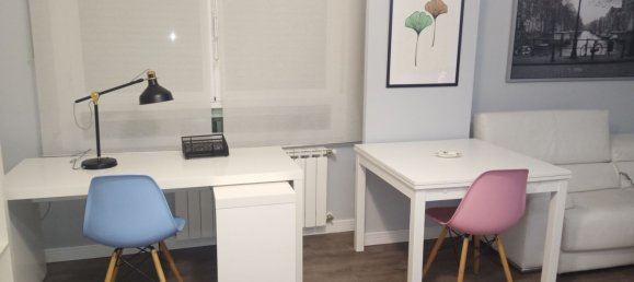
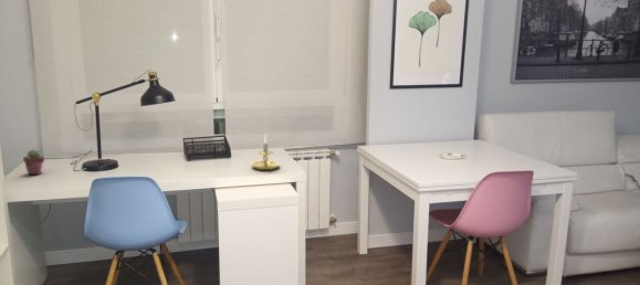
+ candle holder (265, 150)
+ potted succulent (33, 161)
